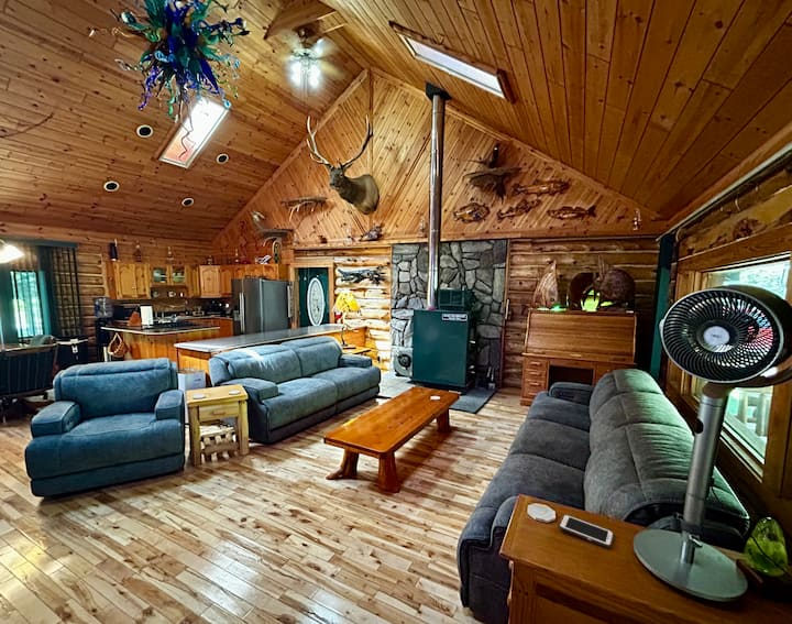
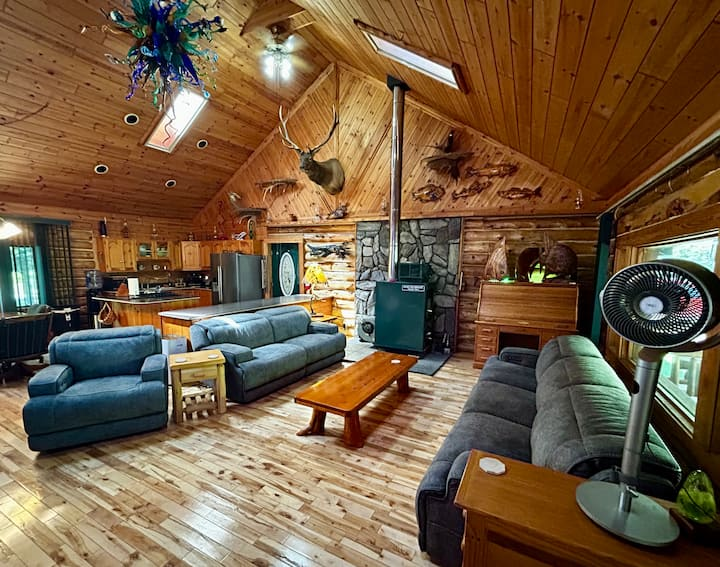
- cell phone (585, 529)
